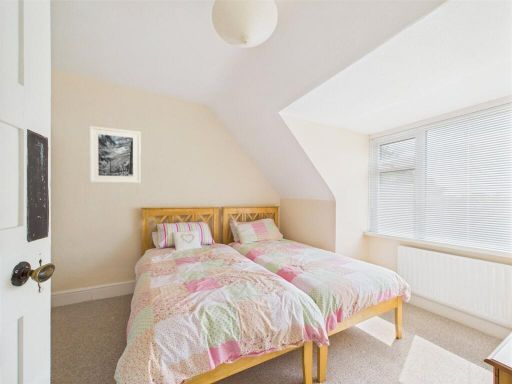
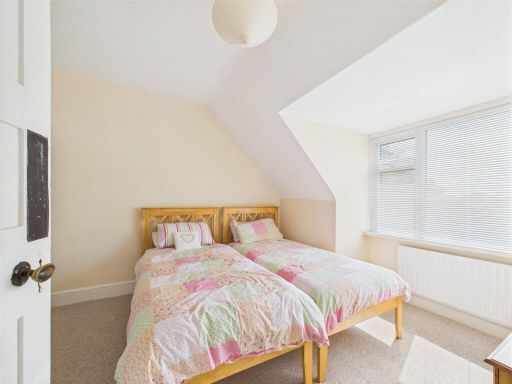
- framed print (116, 156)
